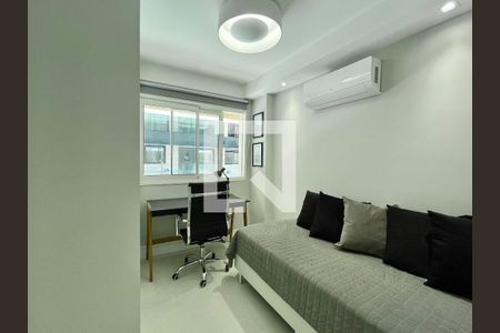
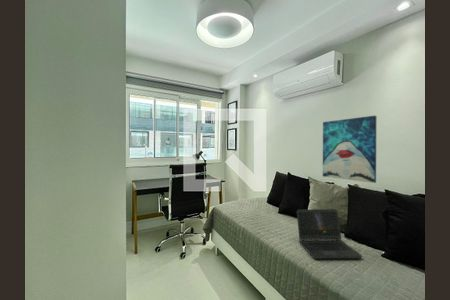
+ laptop computer (326, 232)
+ wall art (346, 149)
